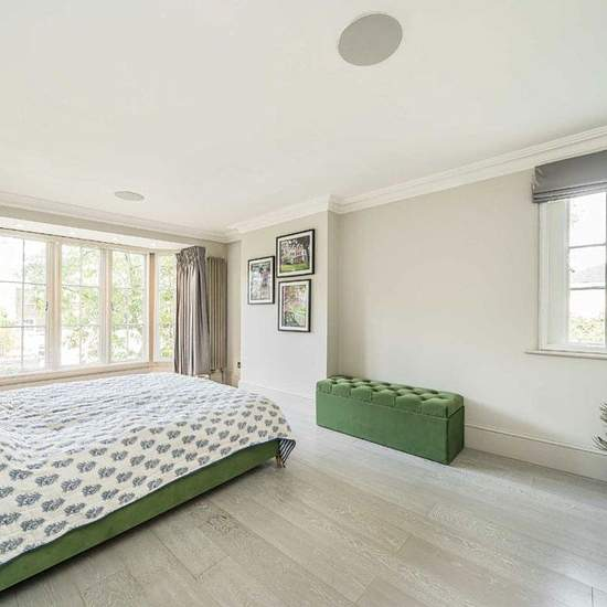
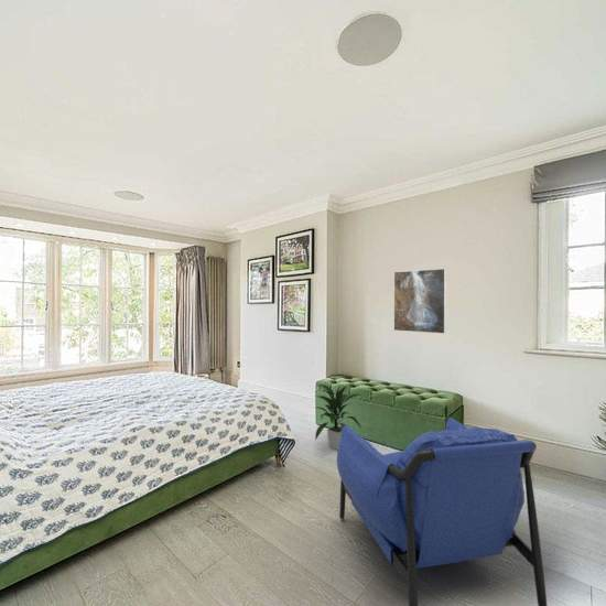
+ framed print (418, 301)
+ armchair (428, 481)
+ indoor plant (334, 413)
